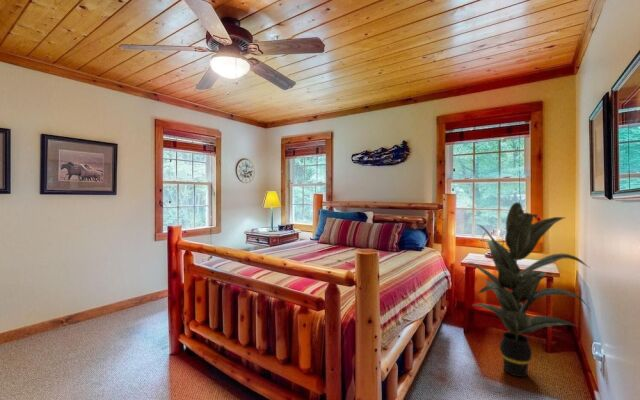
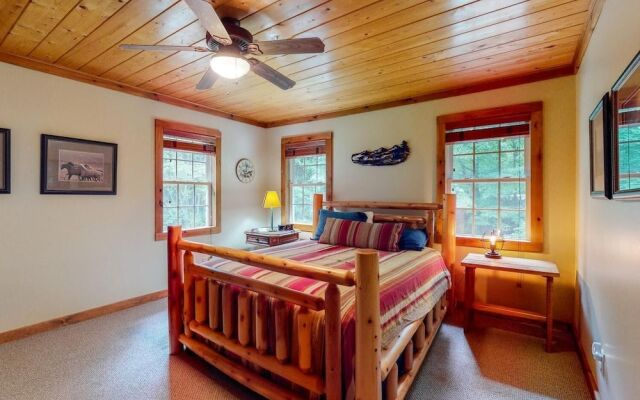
- indoor plant (520, 286)
